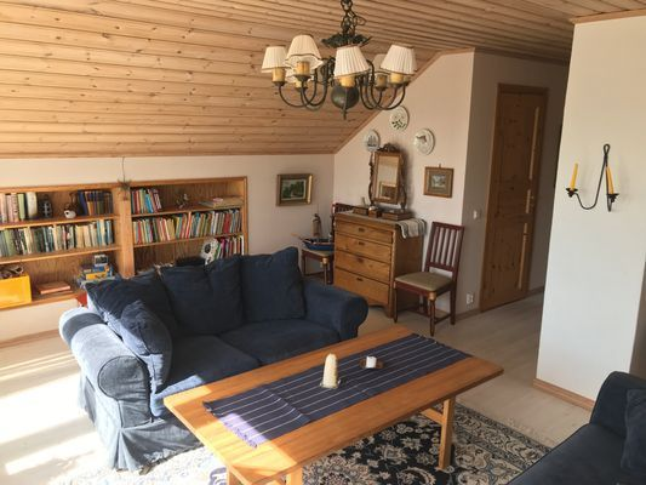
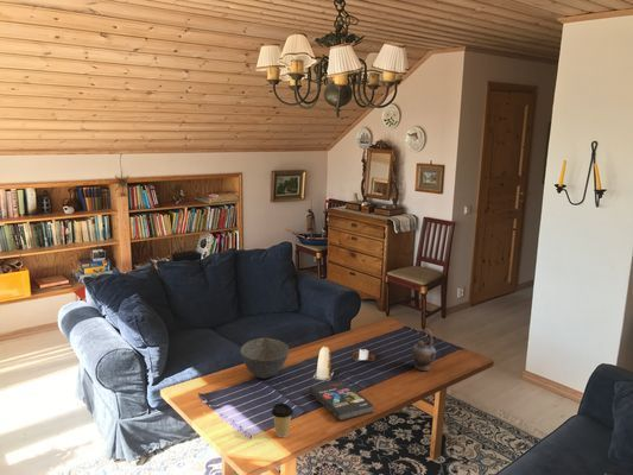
+ teapot (425, 349)
+ coffee cup (281, 420)
+ bowl (264, 361)
+ book (340, 399)
